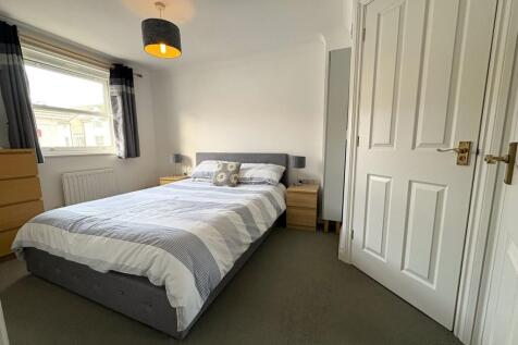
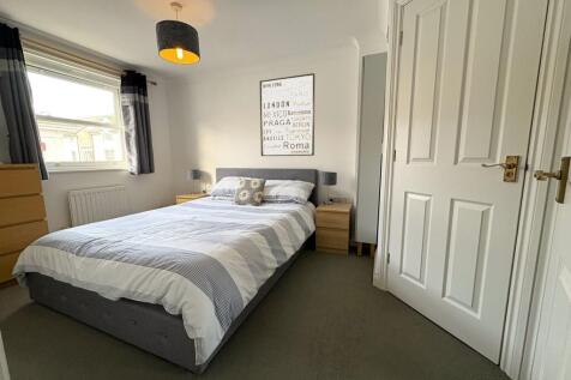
+ wall art (286, 117)
